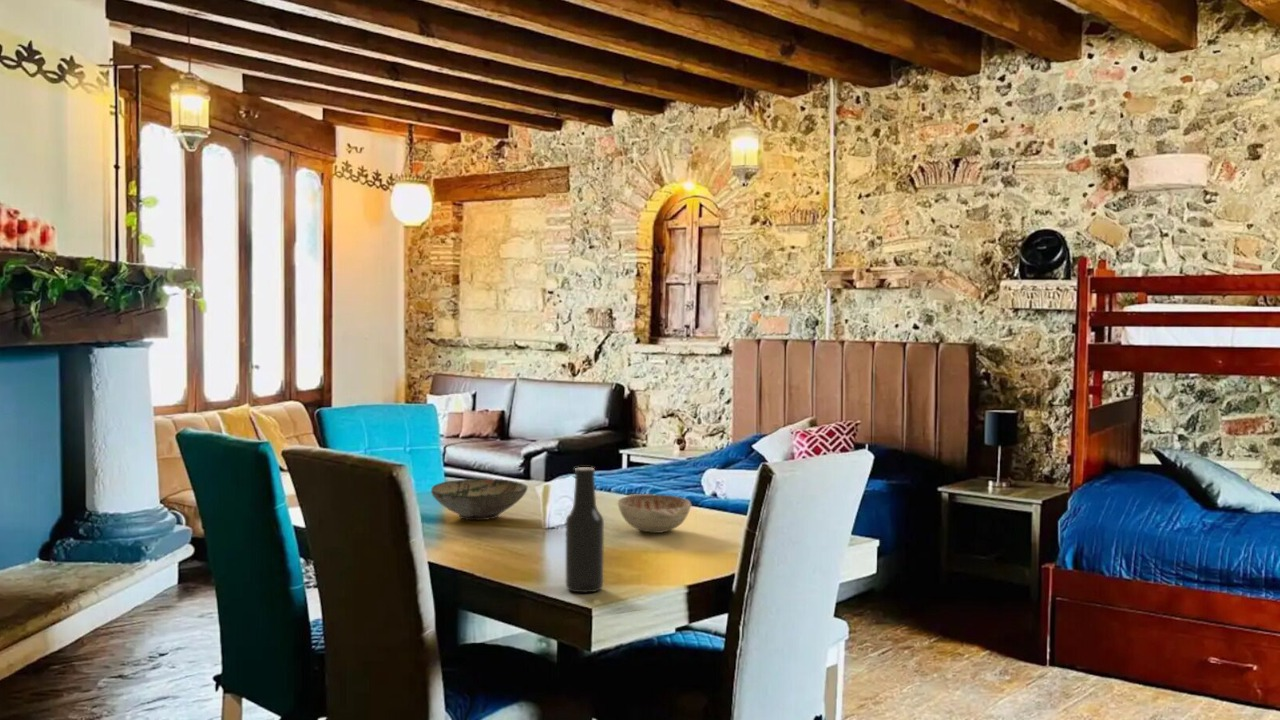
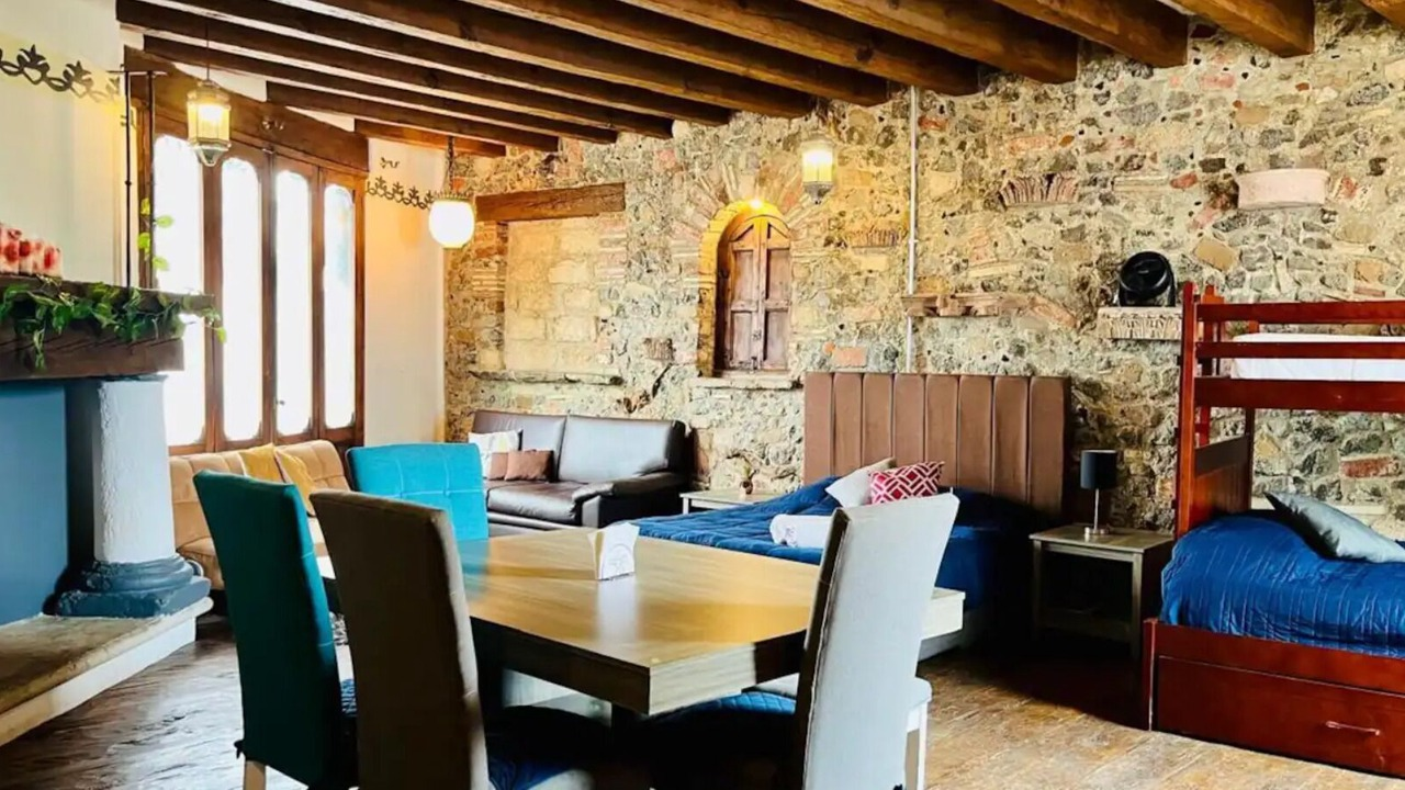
- bowl (479, 501)
- decorative bowl (654, 515)
- beer bottle (584, 528)
